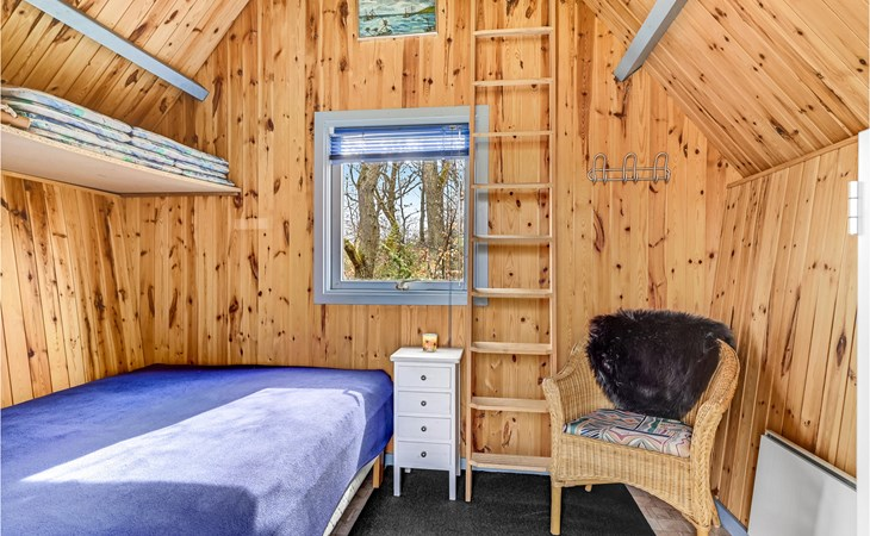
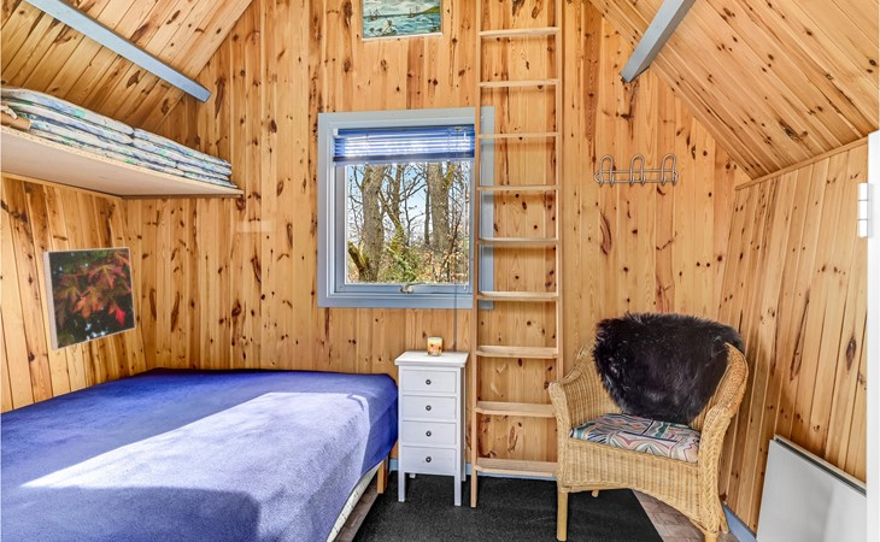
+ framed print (93, 294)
